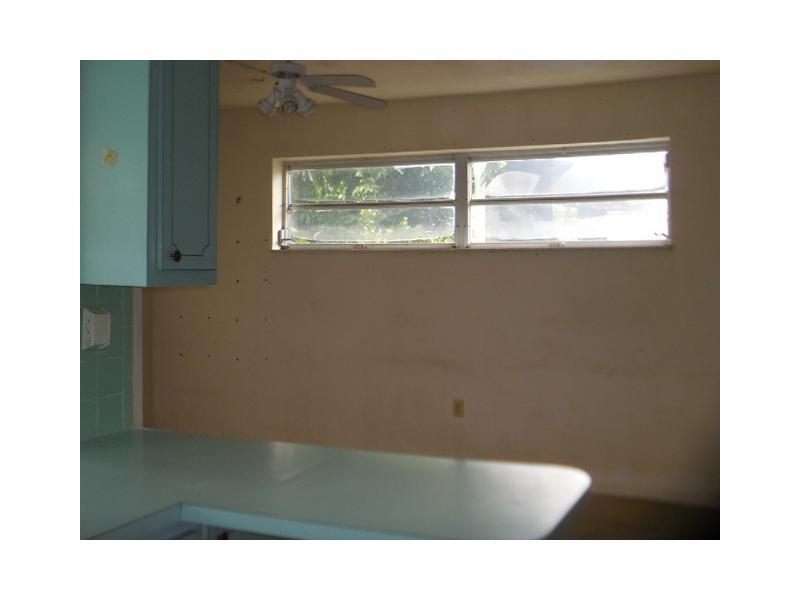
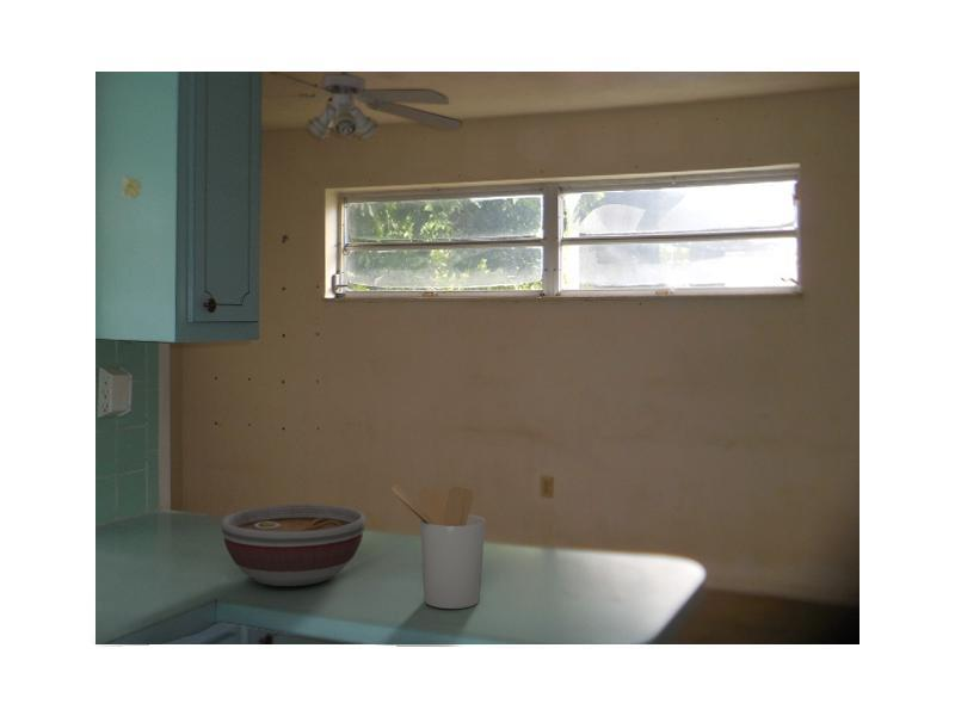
+ bowl (294, 547)
+ utensil holder (436, 541)
